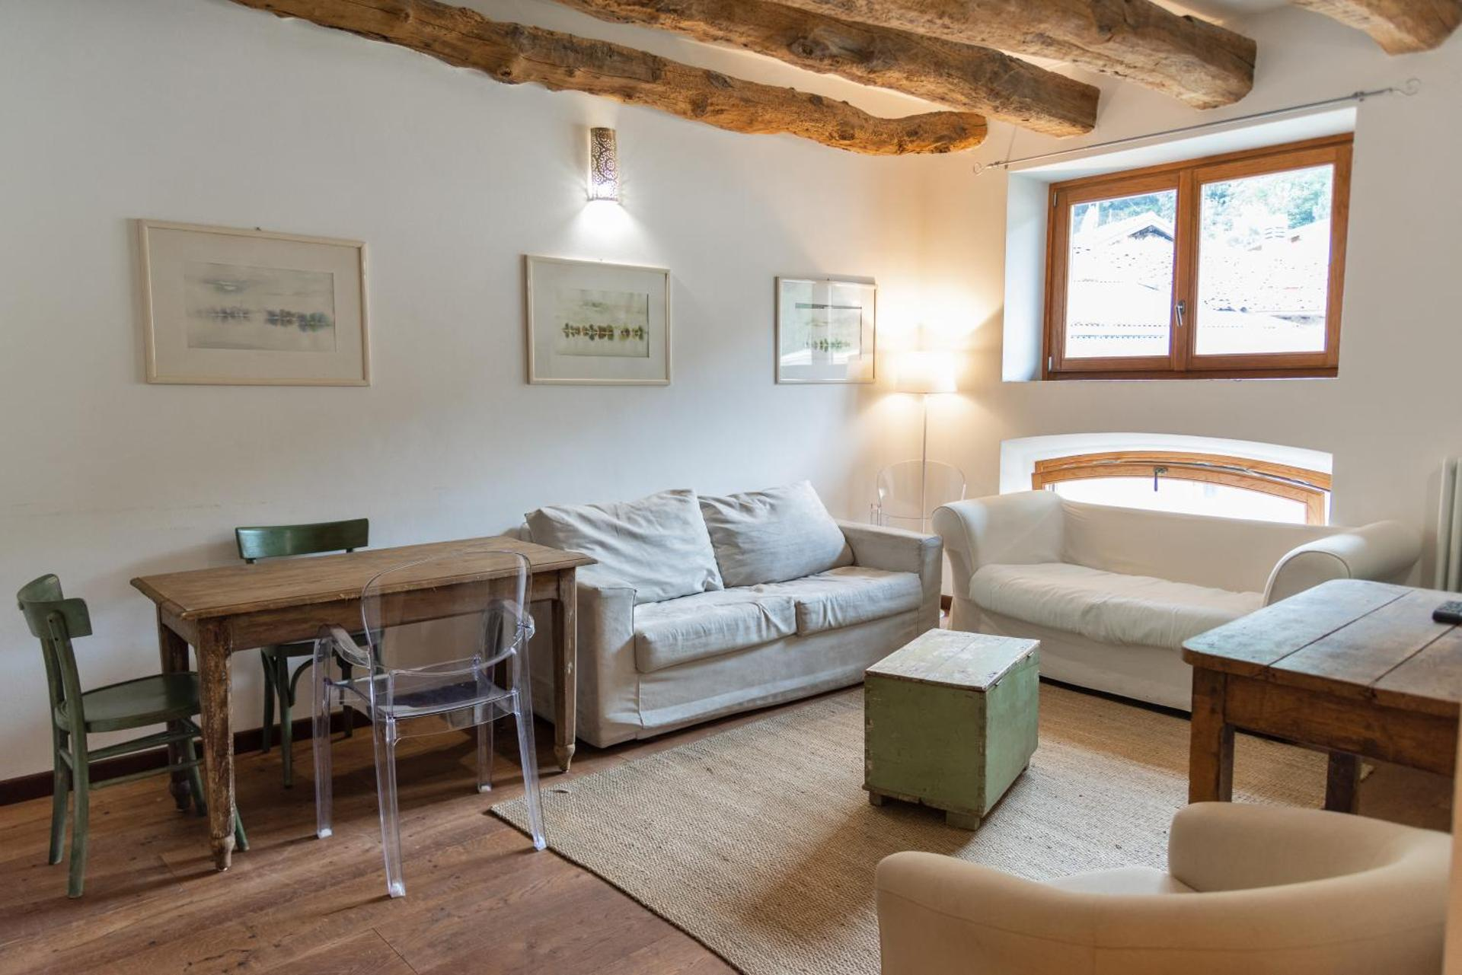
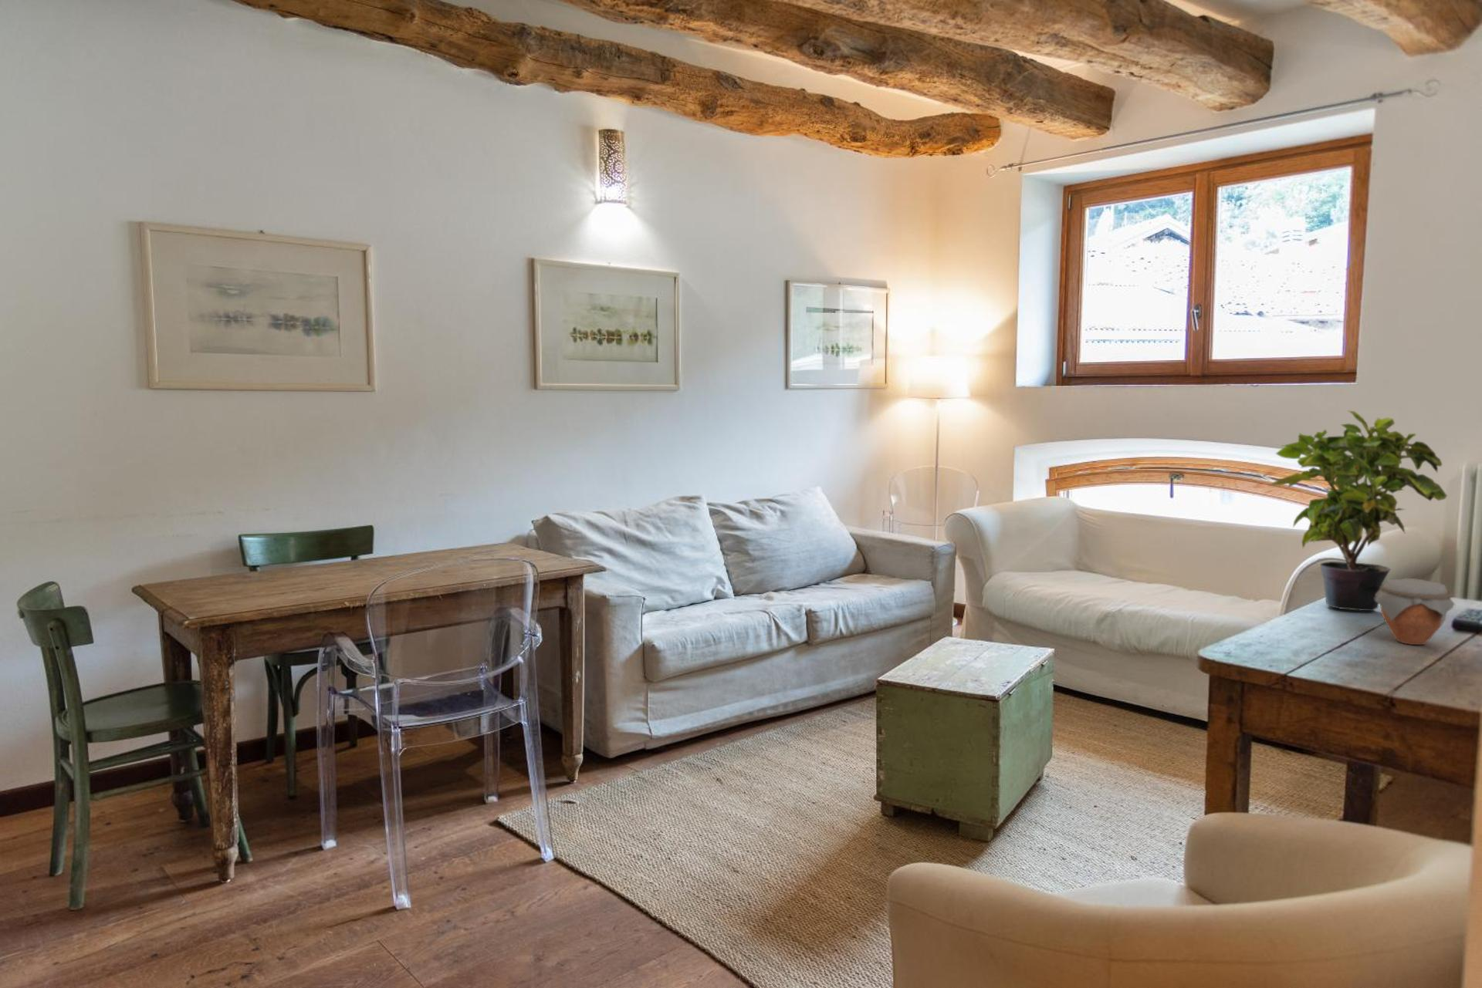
+ potted plant (1357, 509)
+ jar (1412, 611)
